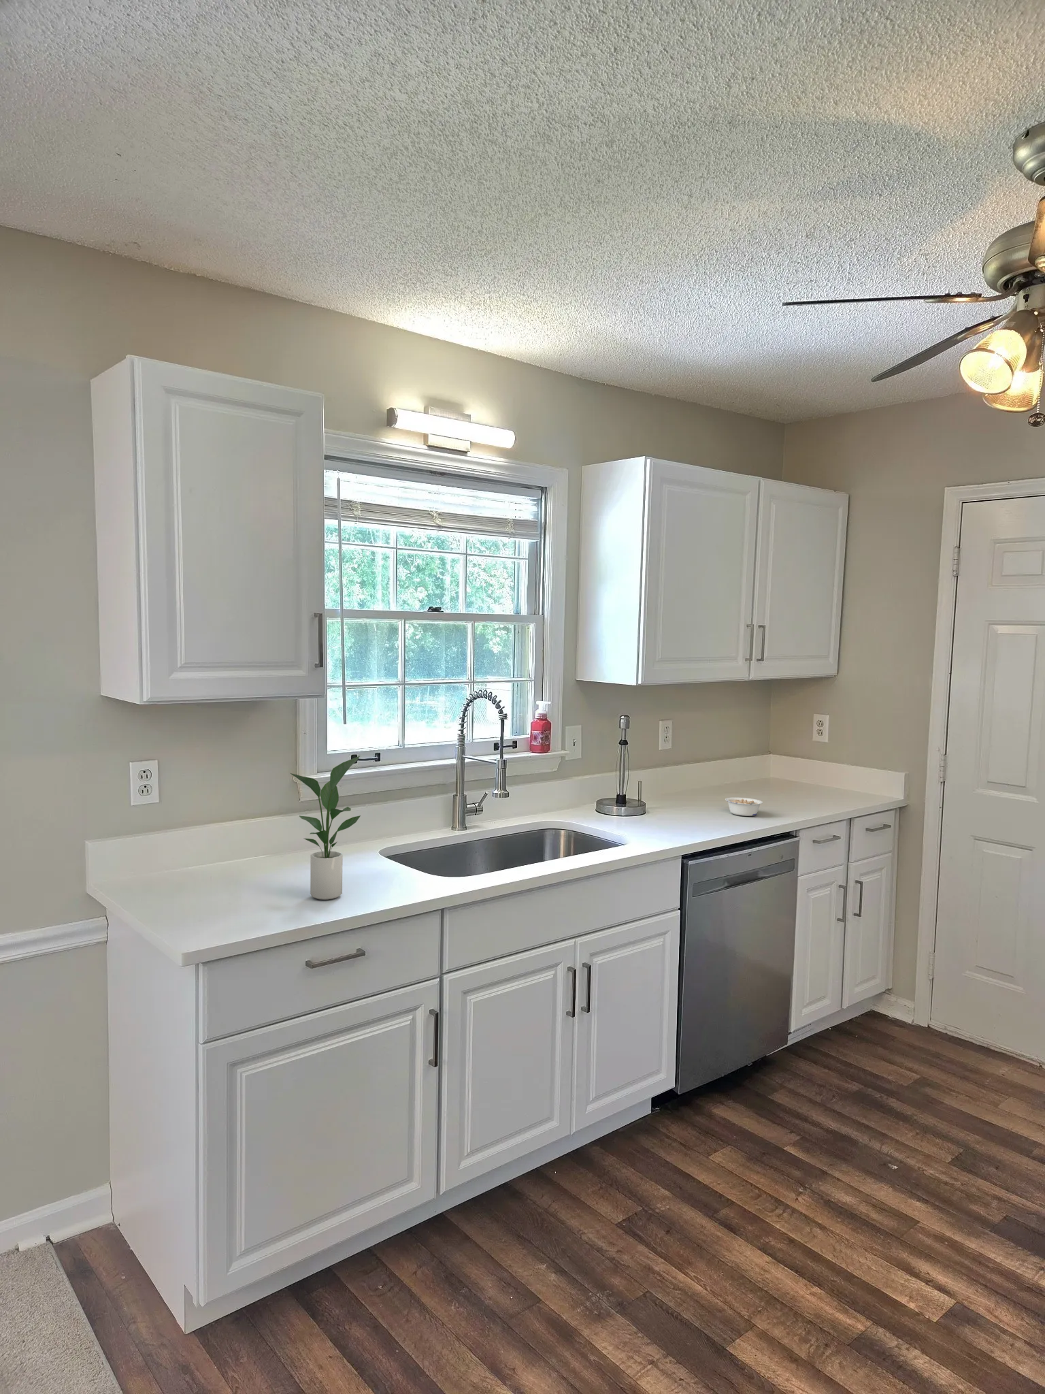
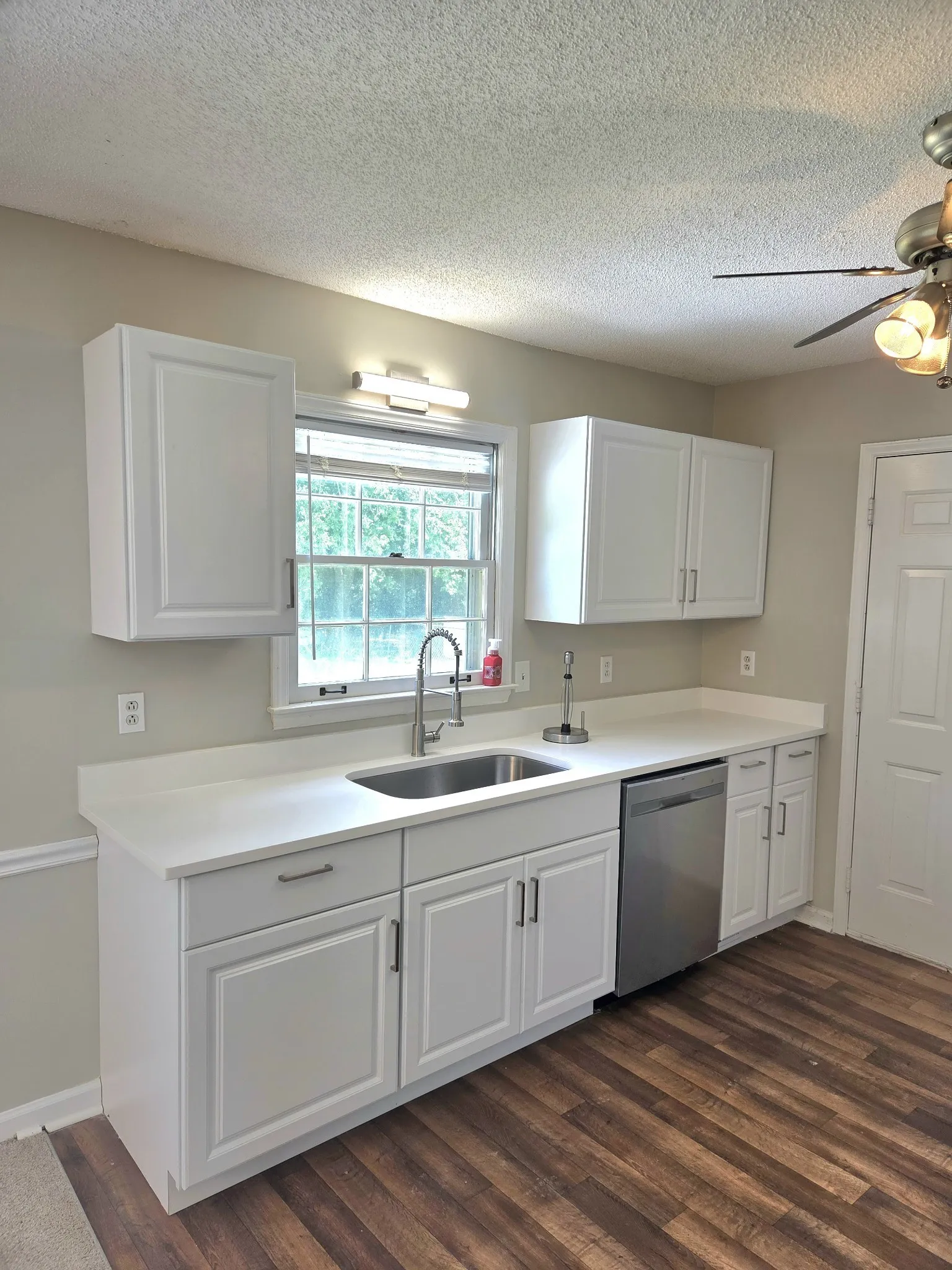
- potted plant (327, 824)
- legume (745, 806)
